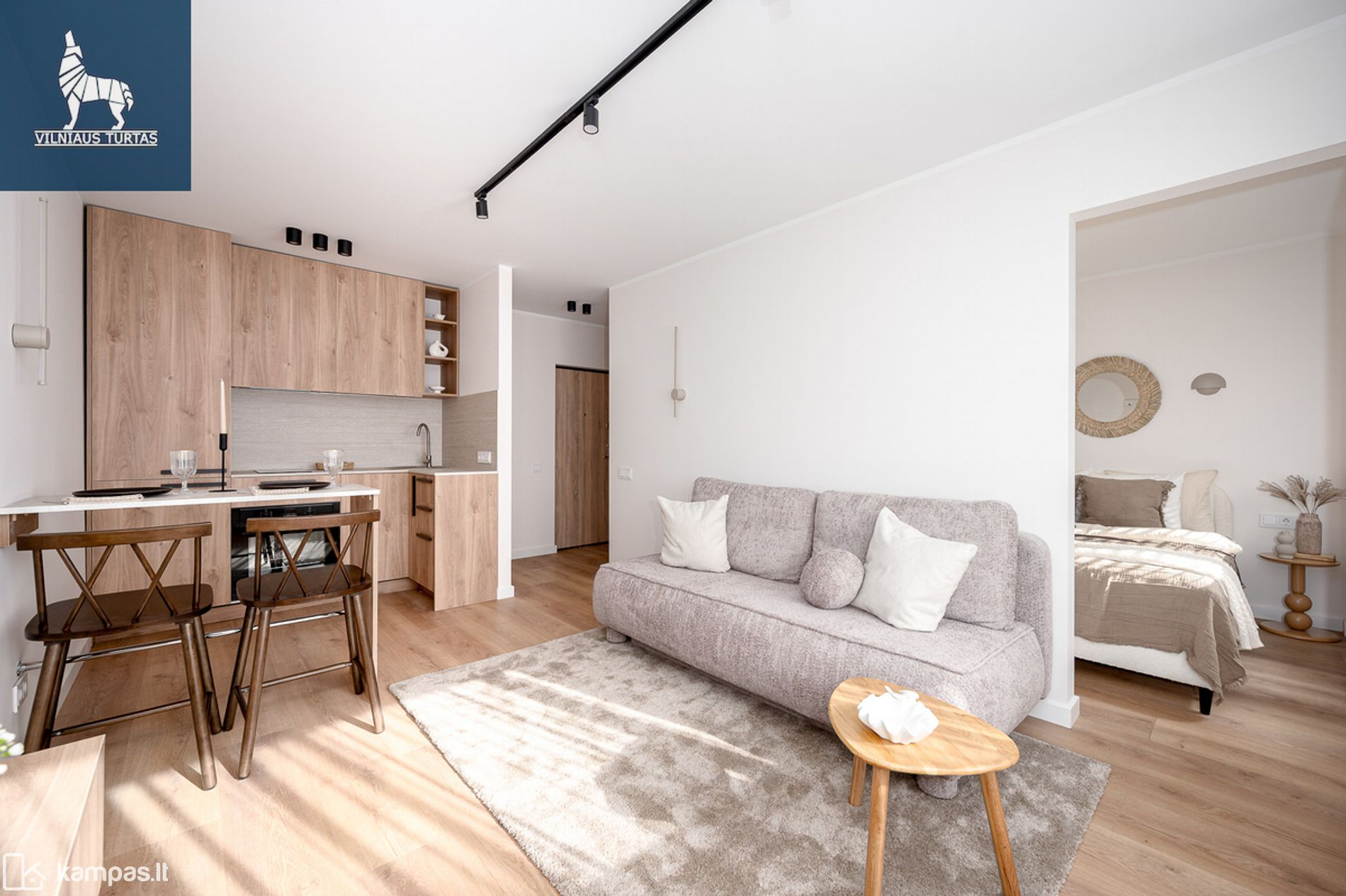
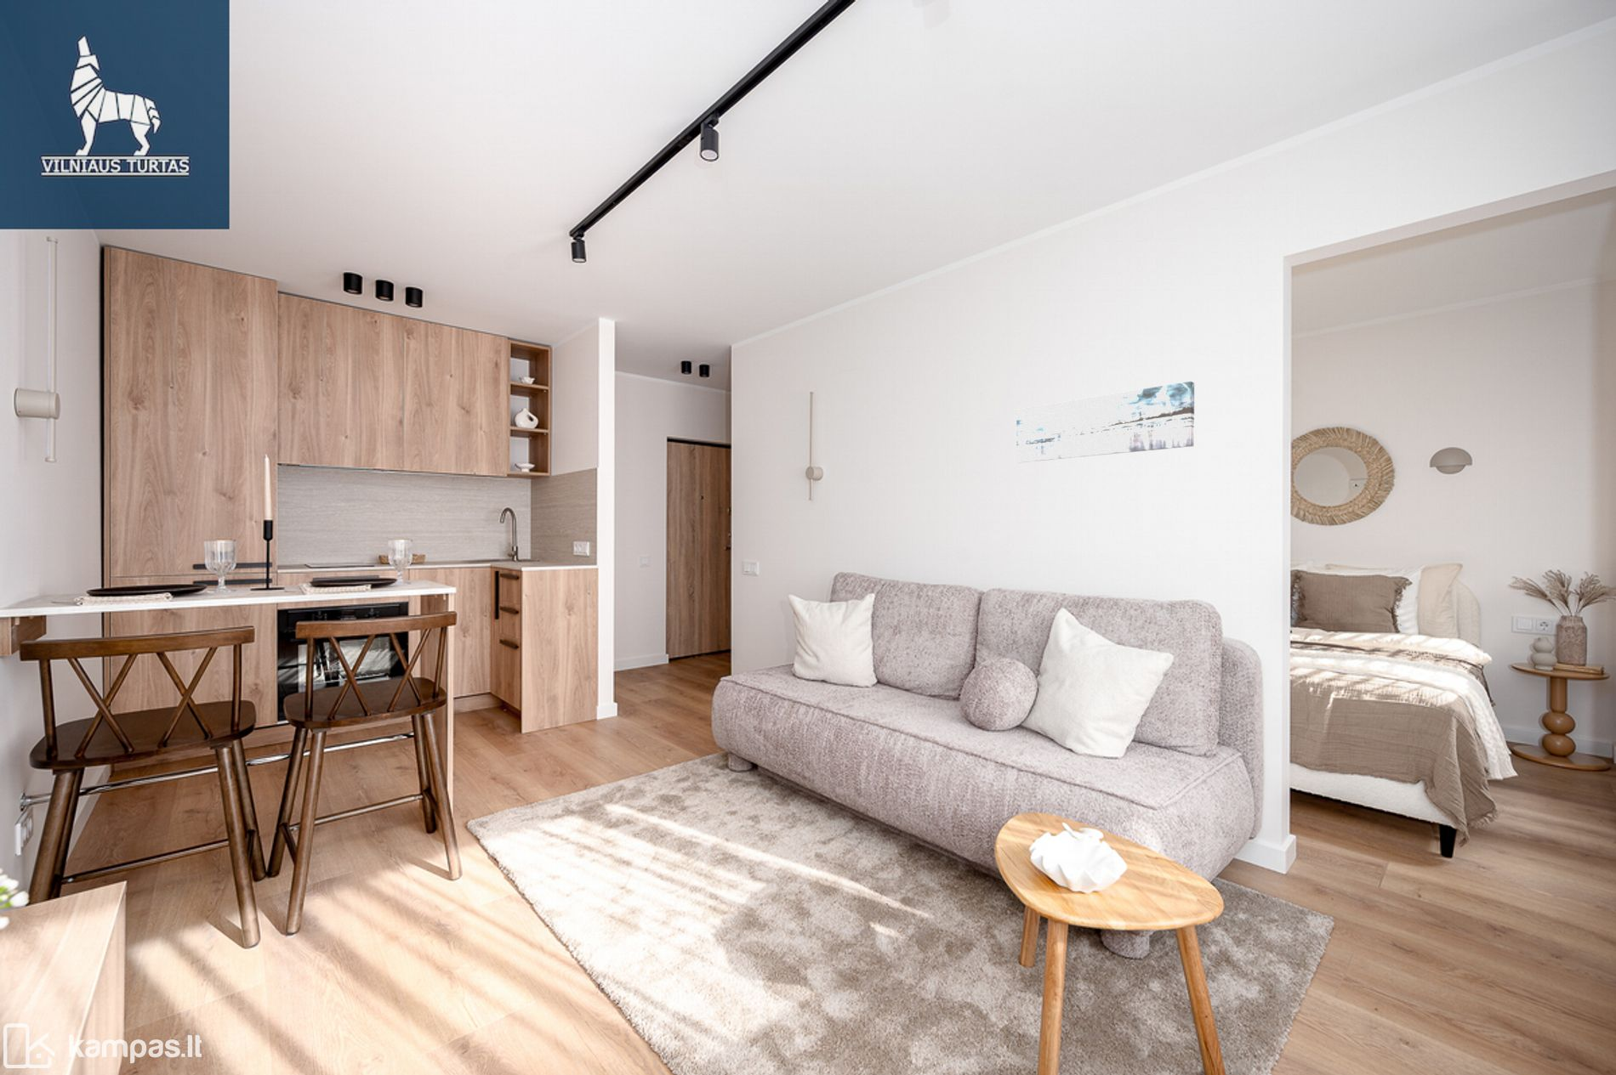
+ wall art (1096, 426)
